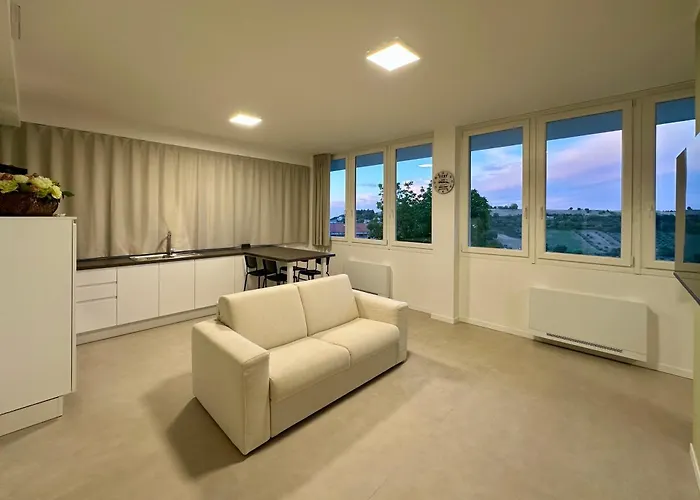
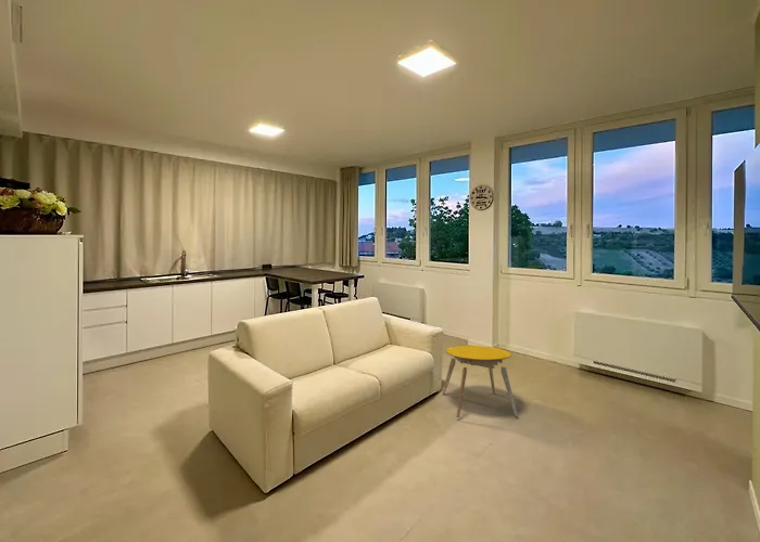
+ stool (466, 374)
